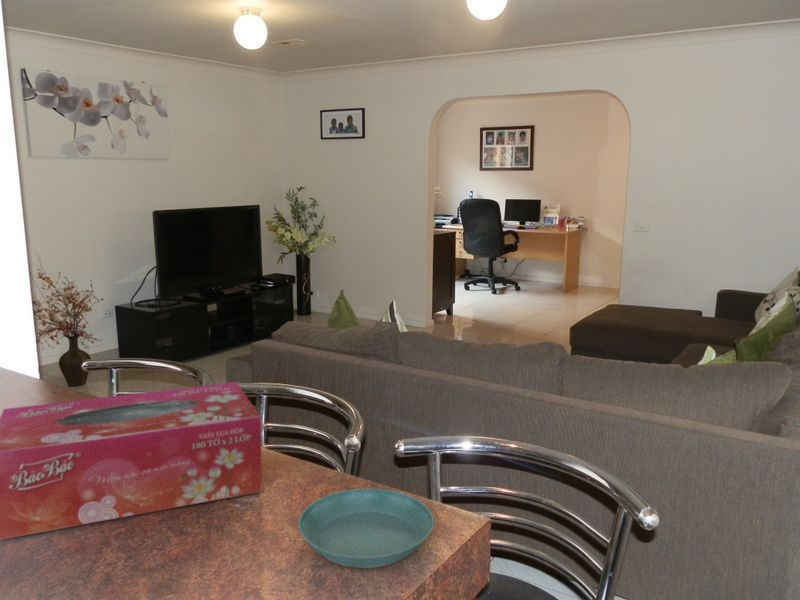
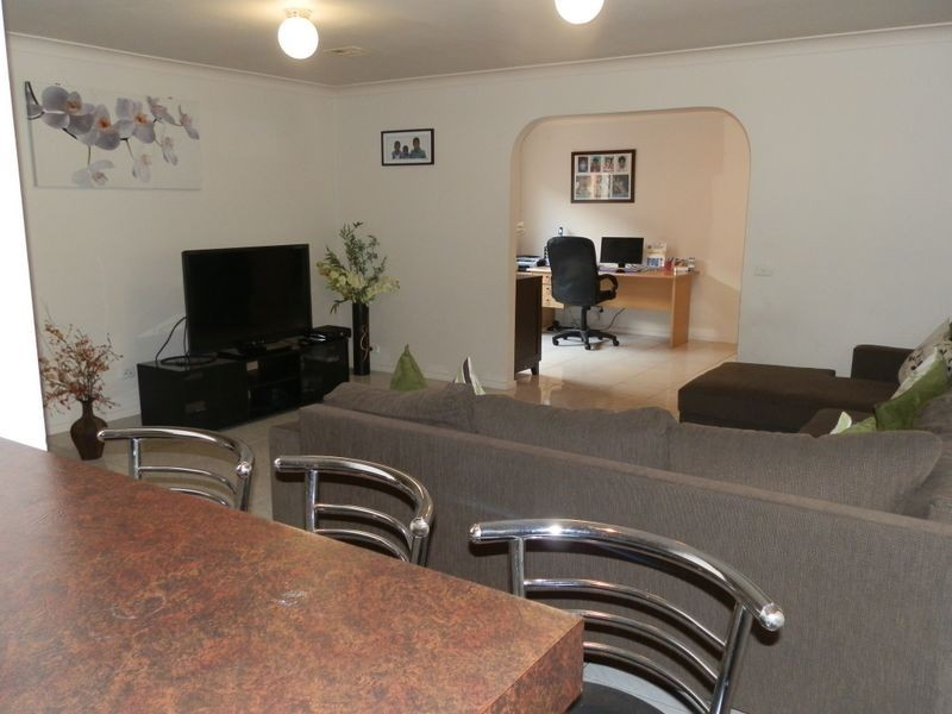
- tissue box (132, 450)
- saucer (366, 529)
